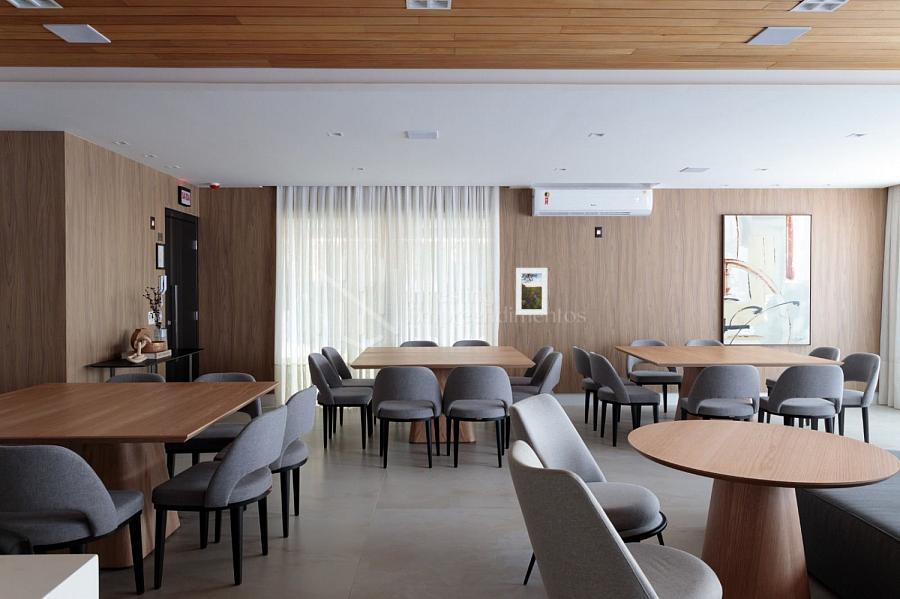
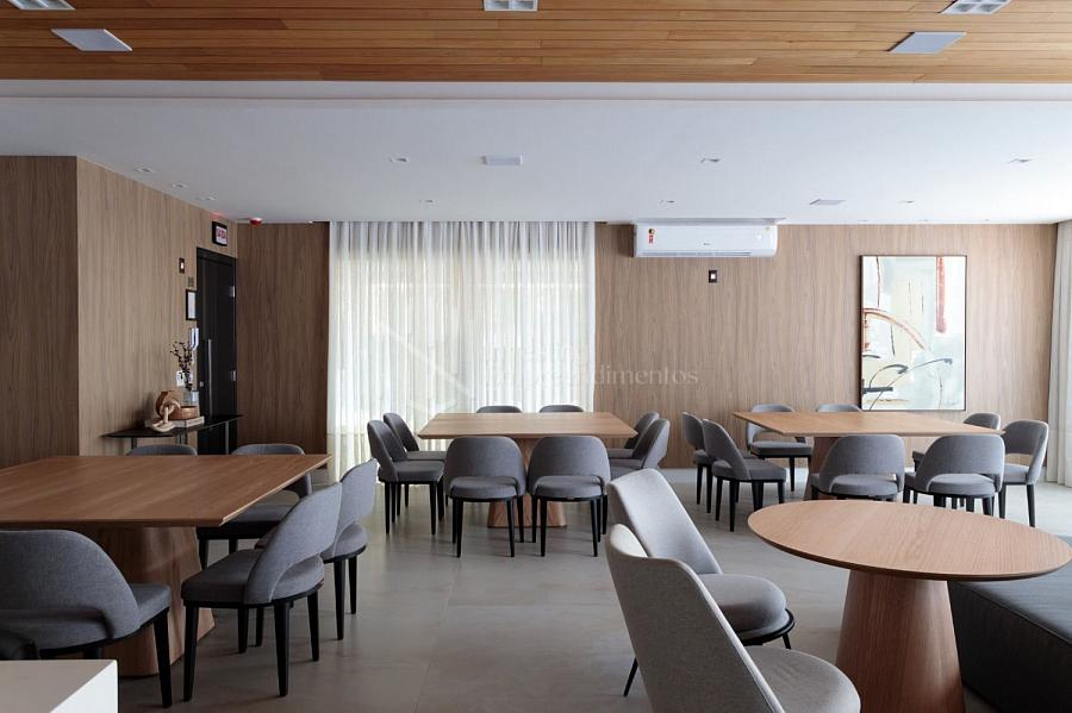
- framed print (531, 291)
